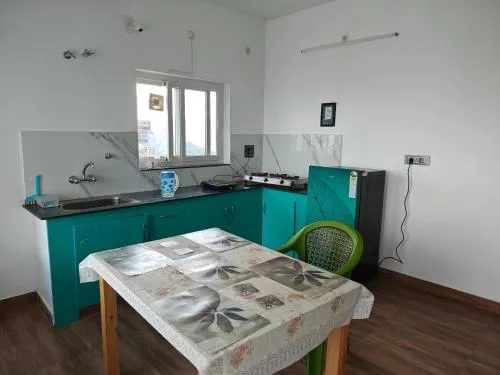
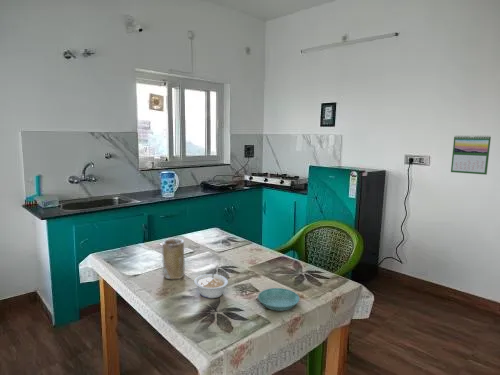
+ saucer (278, 300)
+ legume (210, 285)
+ calendar (470, 154)
+ mug (171, 257)
